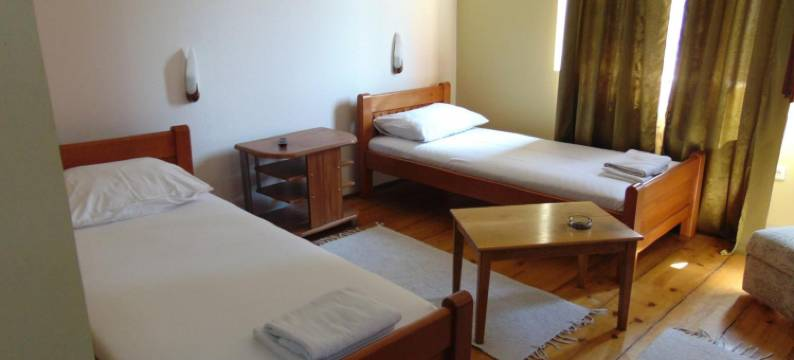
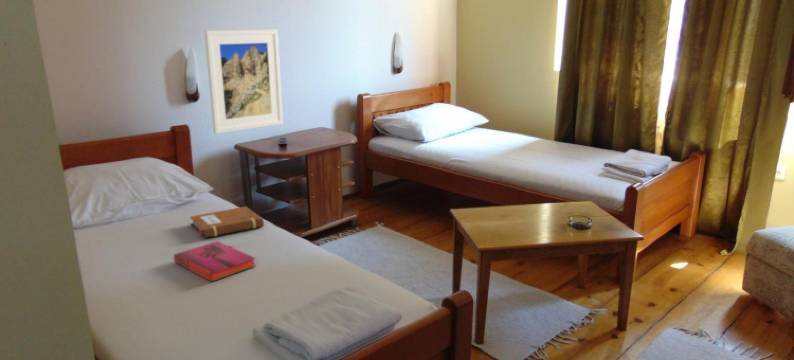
+ hardback book (214, 260)
+ notebook (225, 222)
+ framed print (246, 80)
